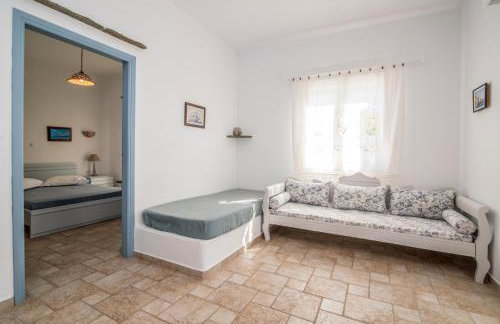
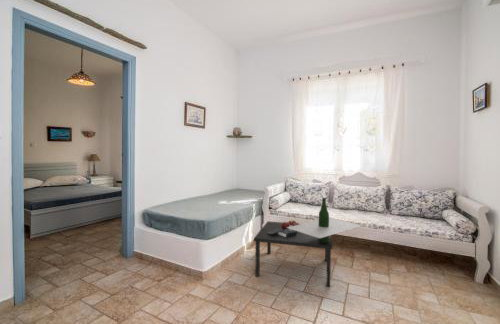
+ coffee table (307, 234)
